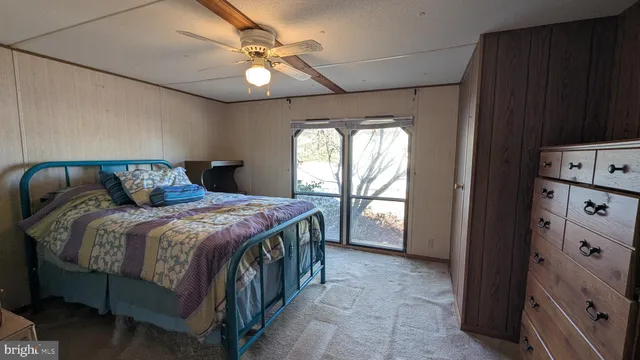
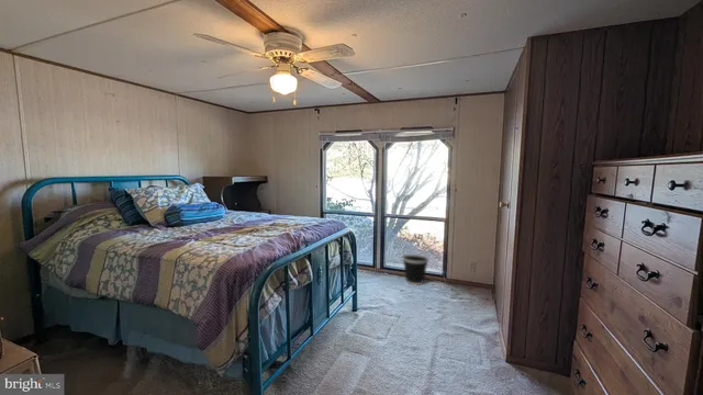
+ wastebasket (414, 270)
